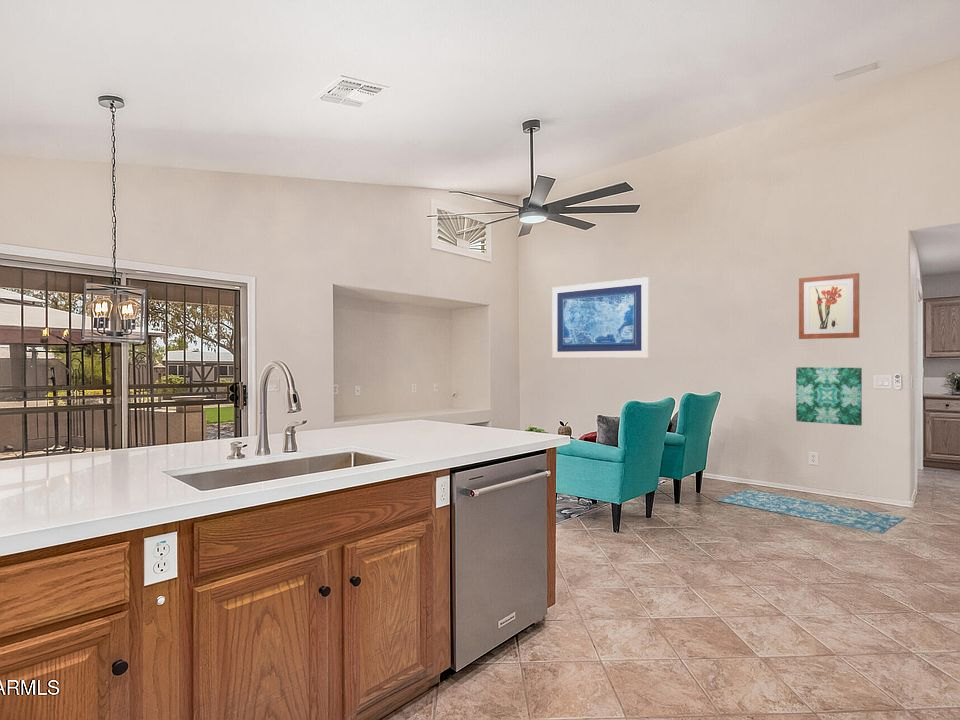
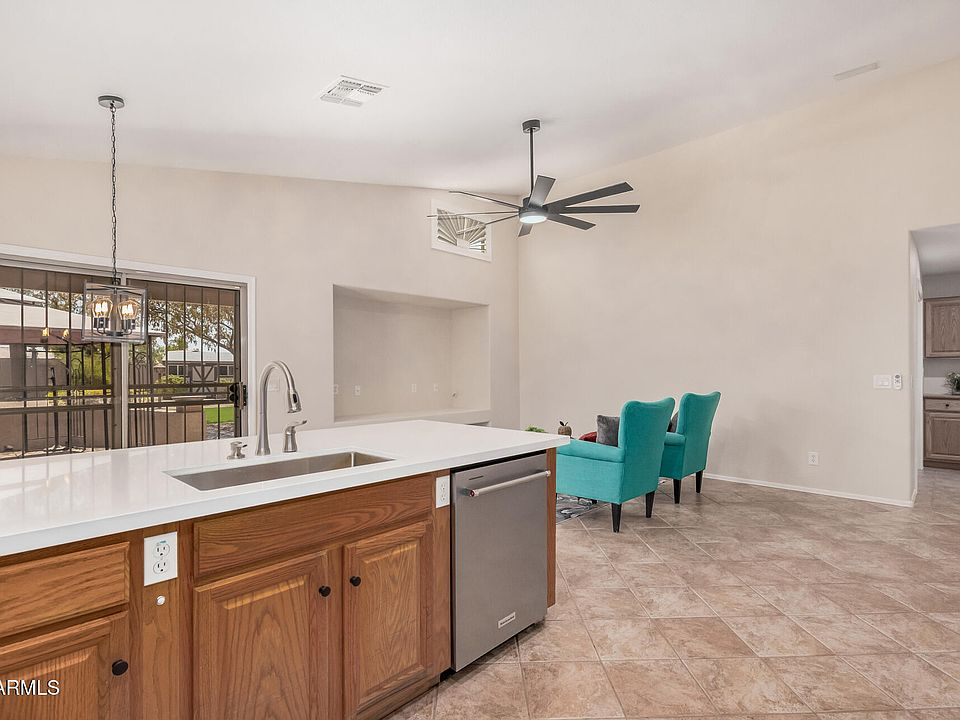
- wall art (828, 307)
- rug (805, 508)
- wall art (597, 320)
- wall art (828, 395)
